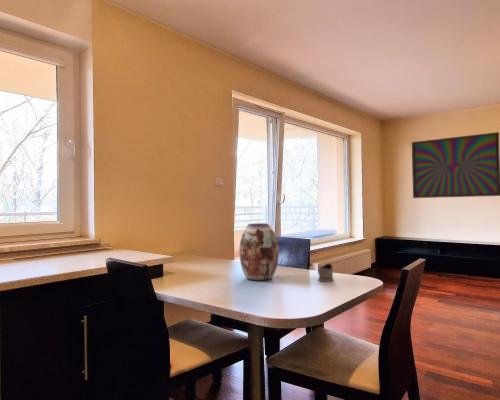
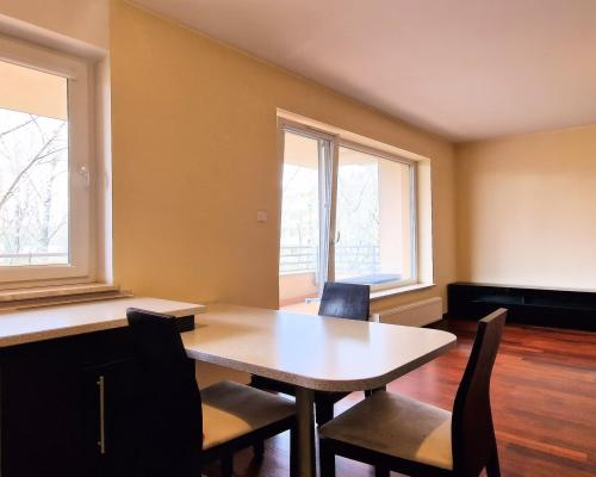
- vase (259, 250)
- tea glass holder (324, 272)
- television (453, 167)
